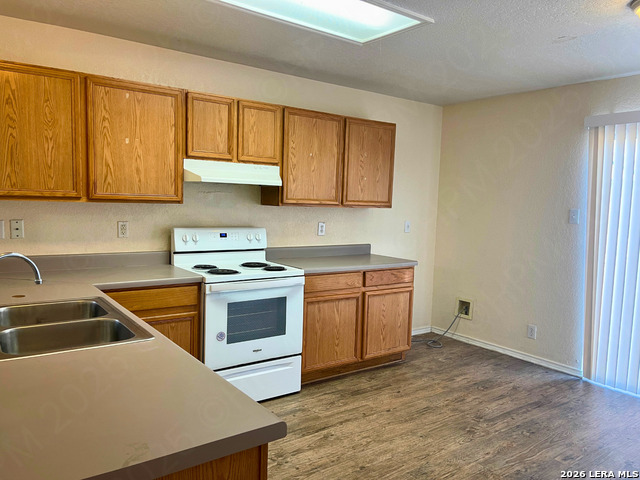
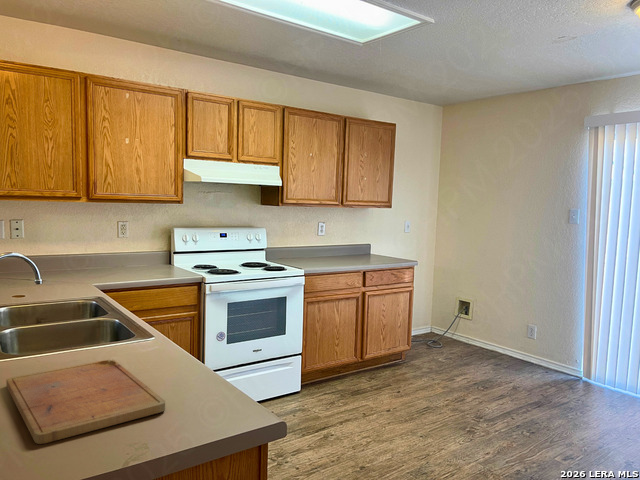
+ cutting board (82, 393)
